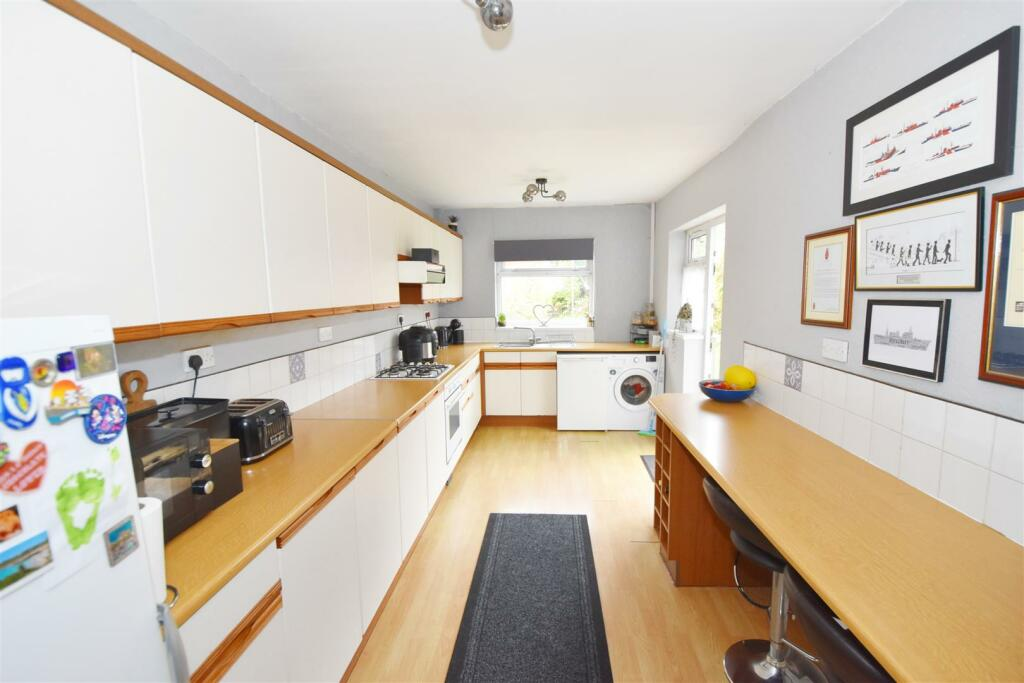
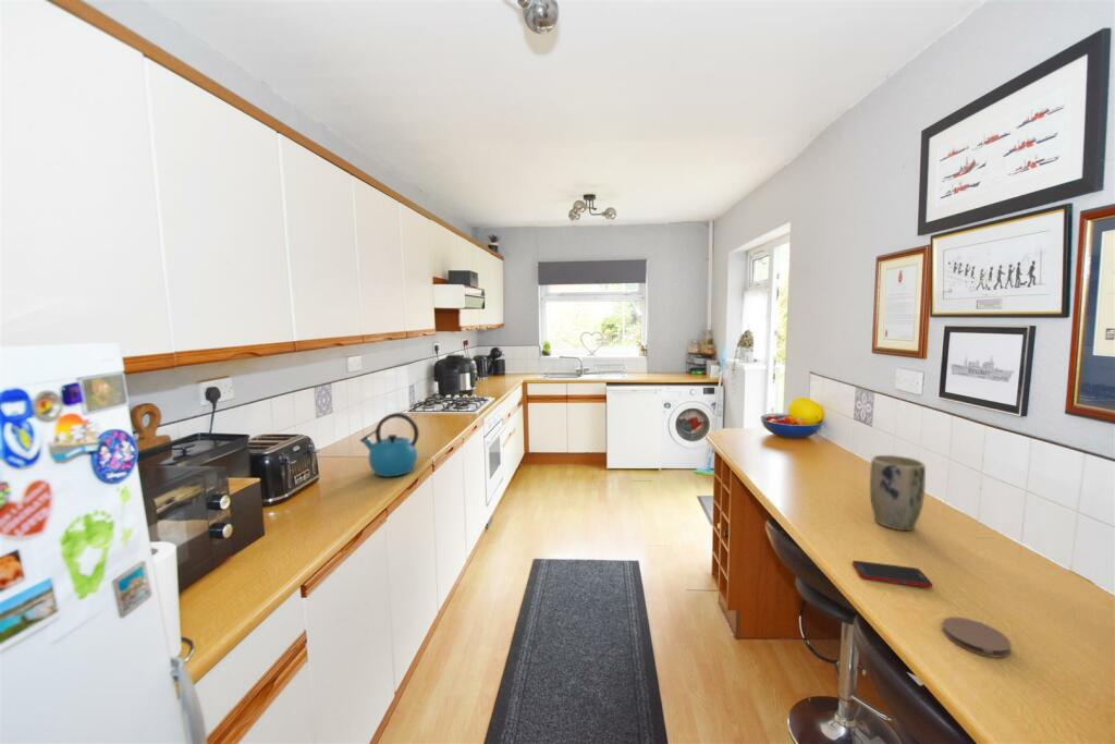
+ kettle (390, 442)
+ cell phone (890, 573)
+ plant pot (895, 492)
+ coaster (975, 636)
